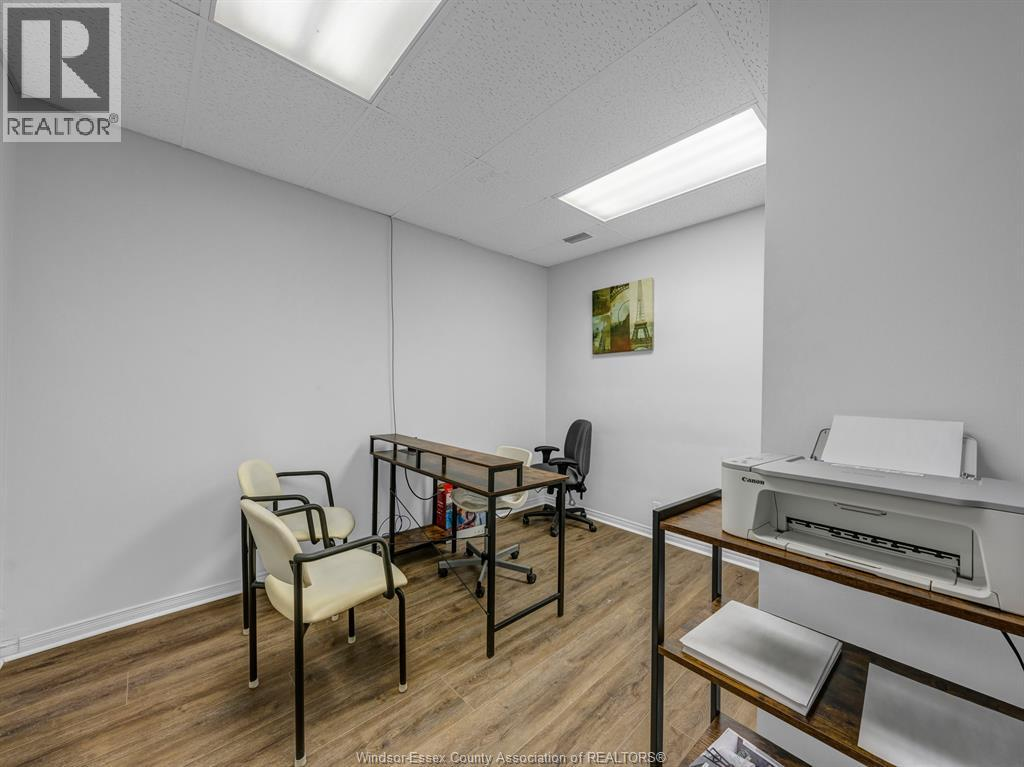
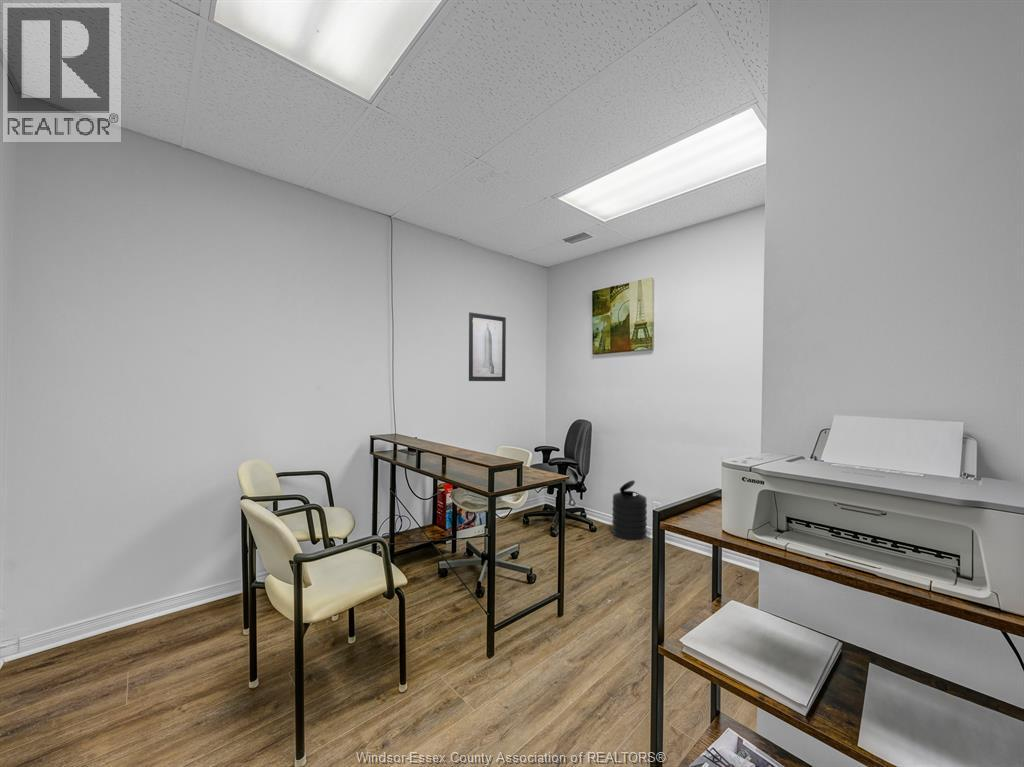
+ trash can (629, 507)
+ wall art (487, 348)
